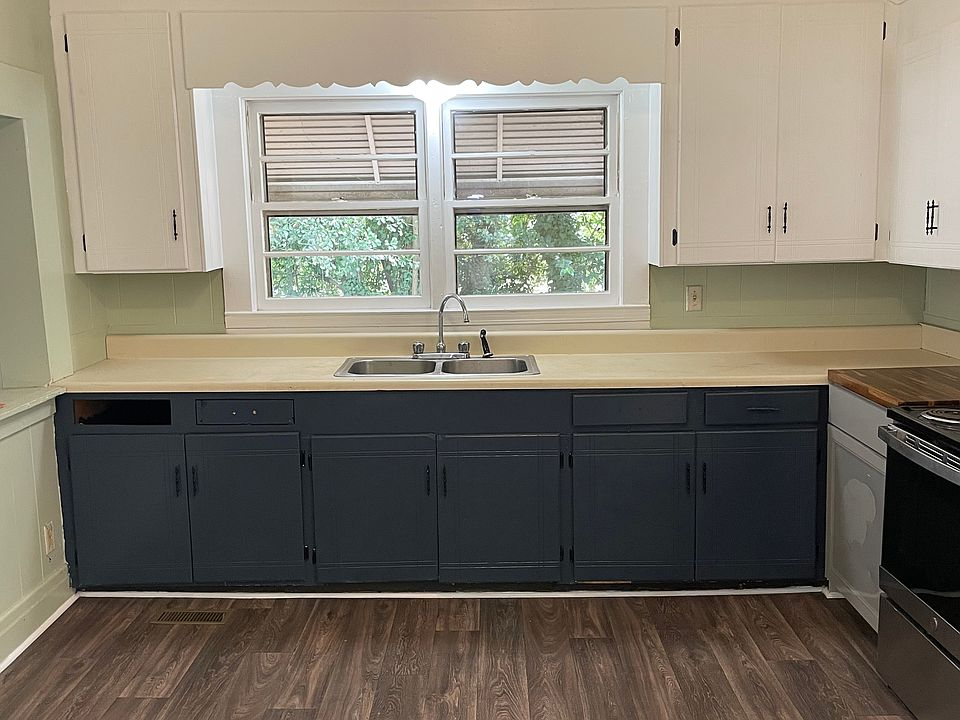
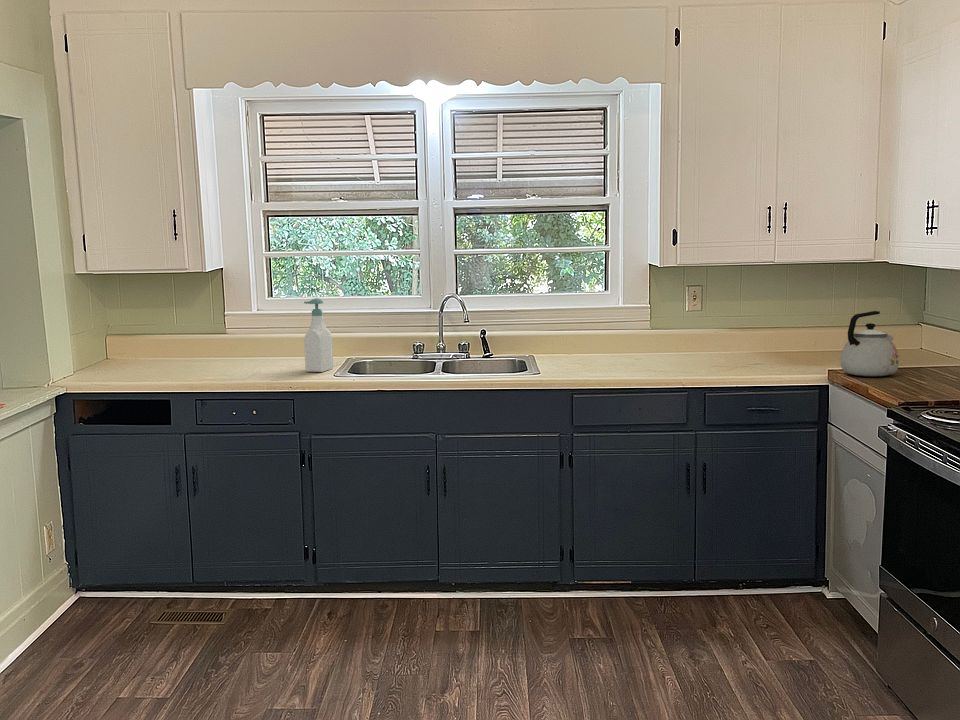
+ soap bottle (315, 334)
+ kettle (870, 343)
